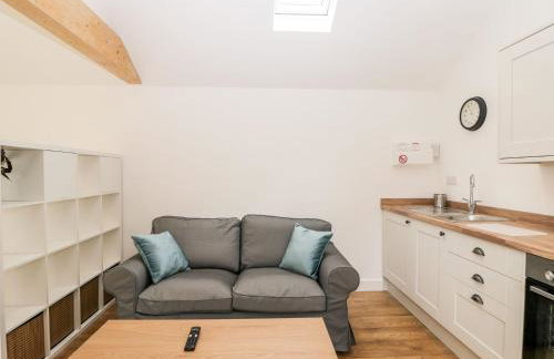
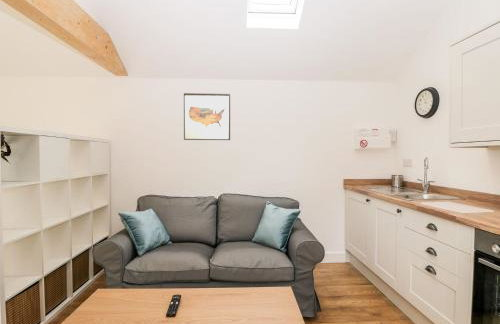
+ wall art (207, 116)
